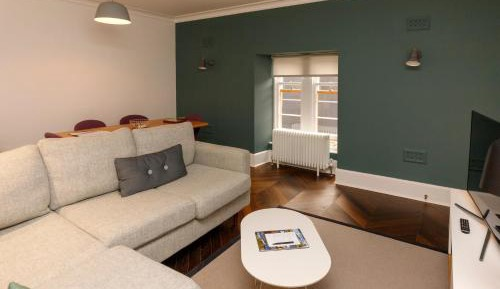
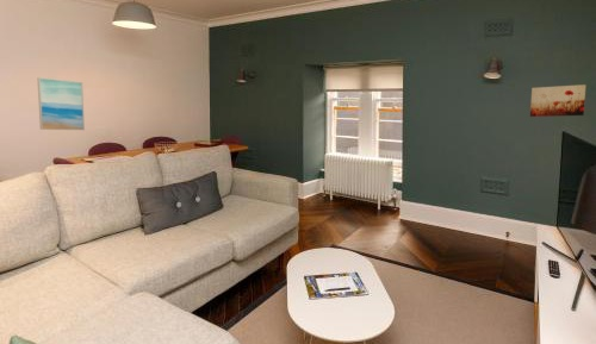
+ wall art (62, 105)
+ wall art (557, 101)
